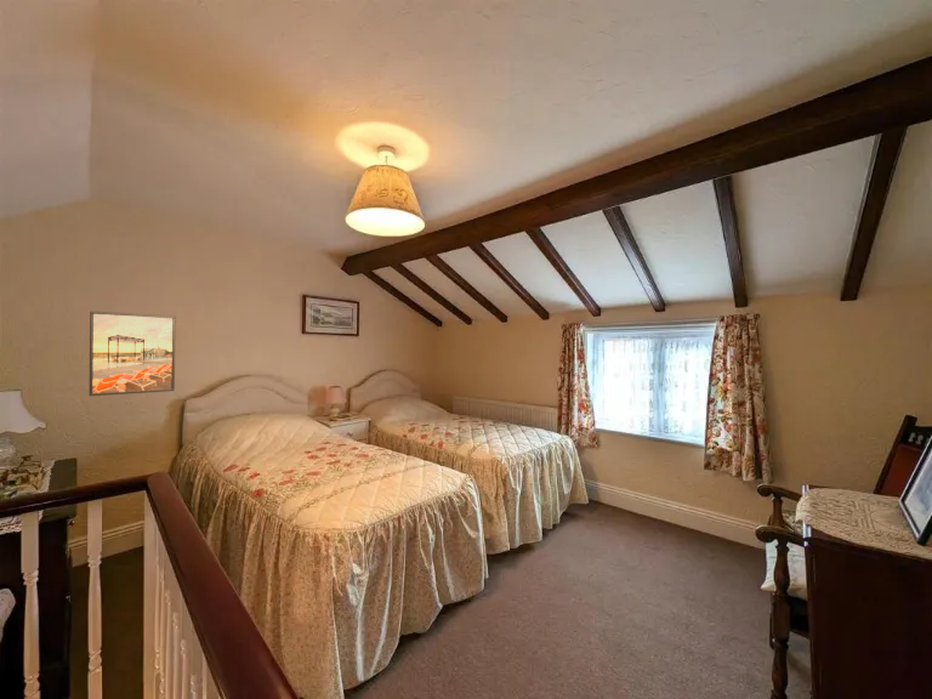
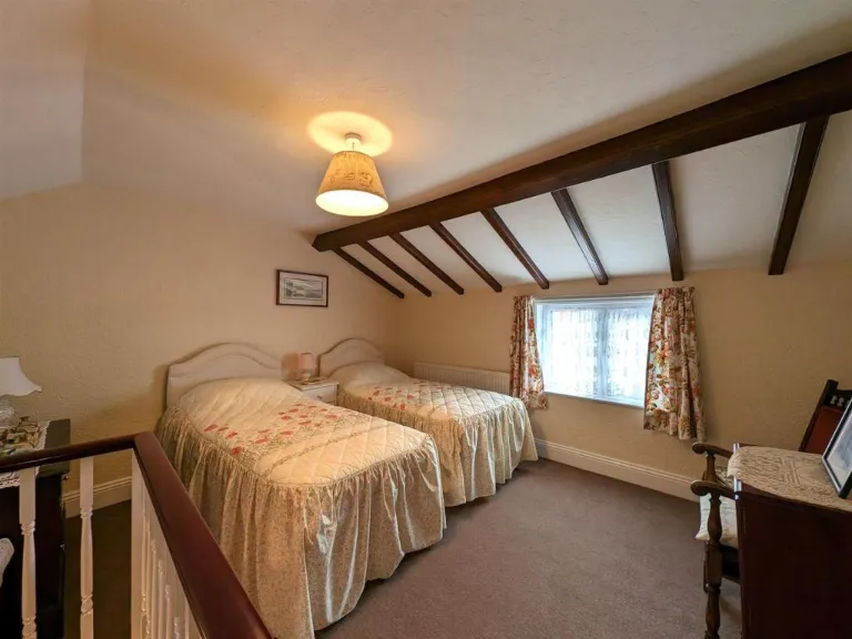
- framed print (135, 353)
